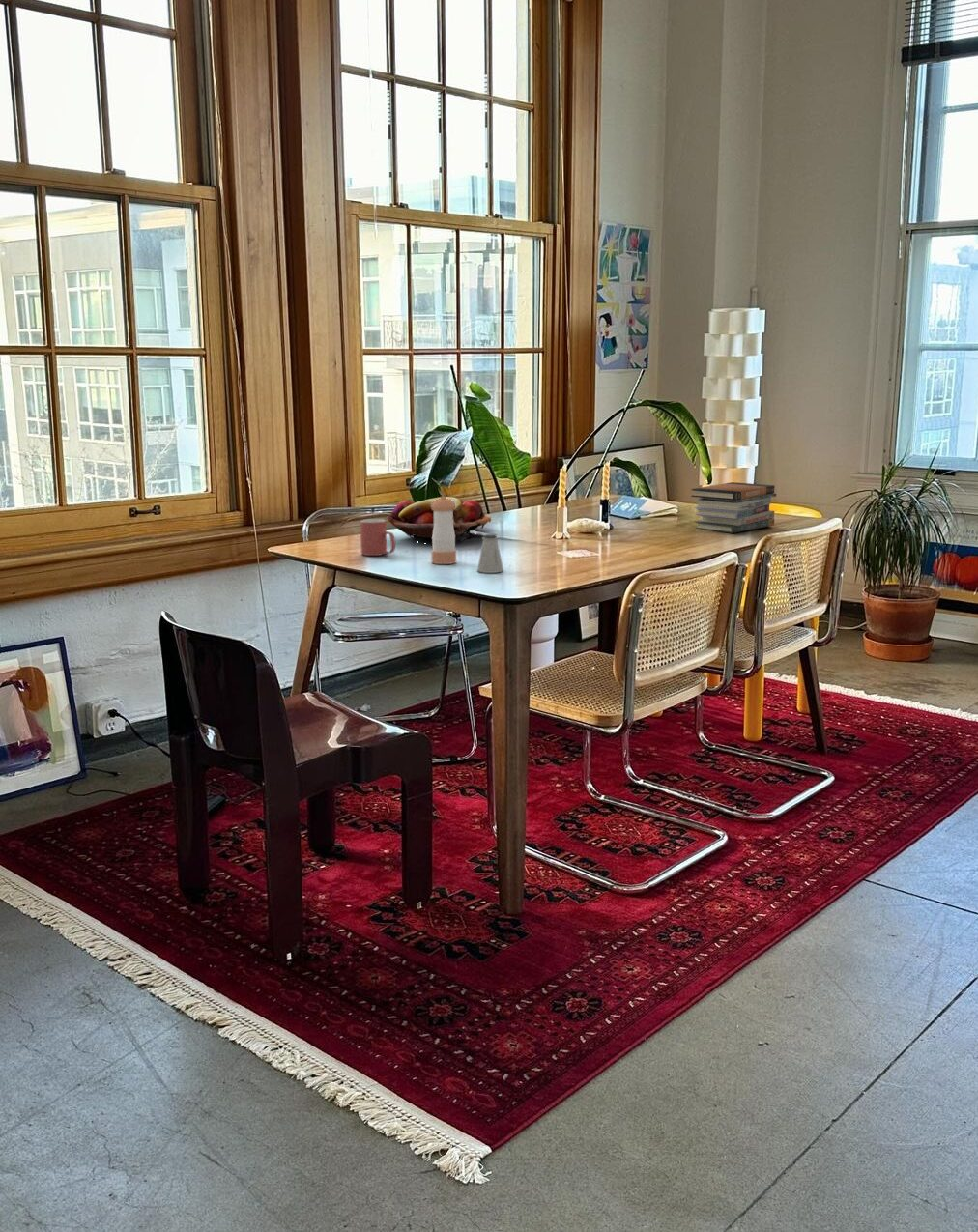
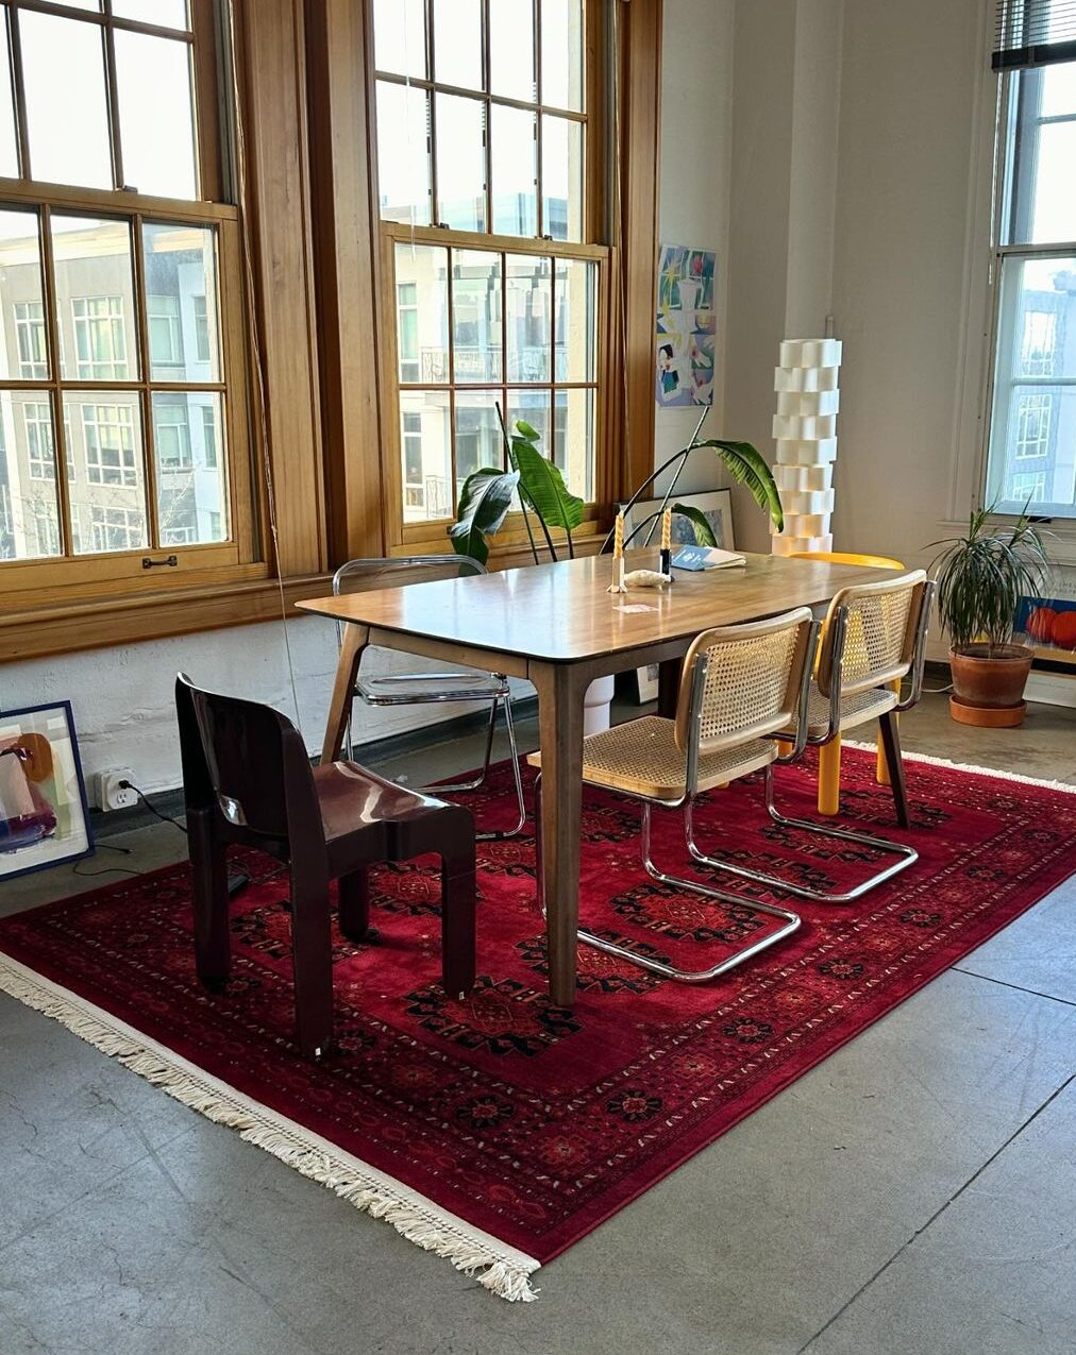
- mug (379, 537)
- pepper shaker (443, 530)
- book stack (734, 506)
- saltshaker (490, 553)
- fruit basket (433, 517)
